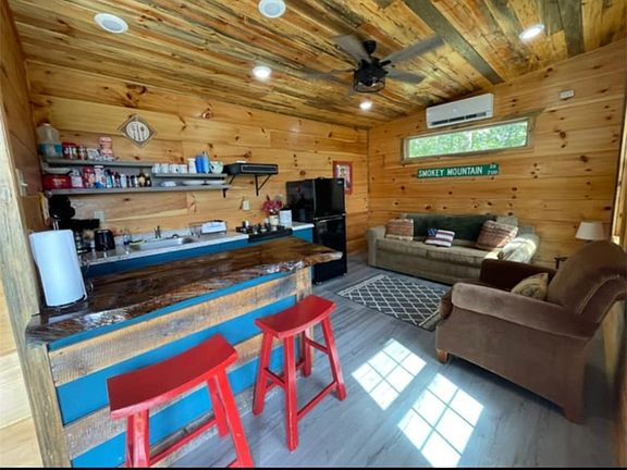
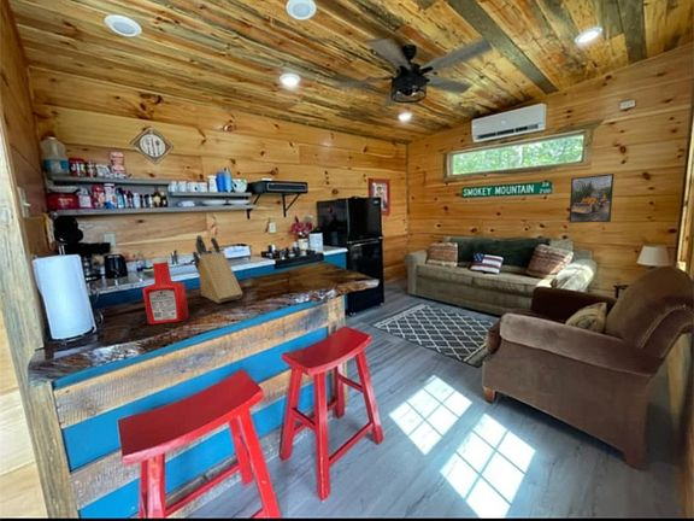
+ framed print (590, 199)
+ knife block (214, 265)
+ soap bottle (164, 289)
